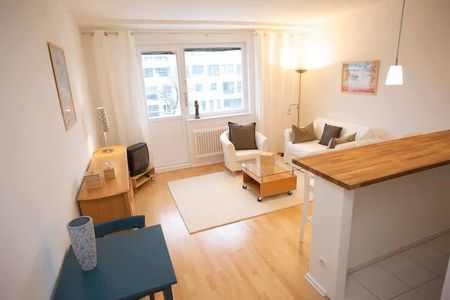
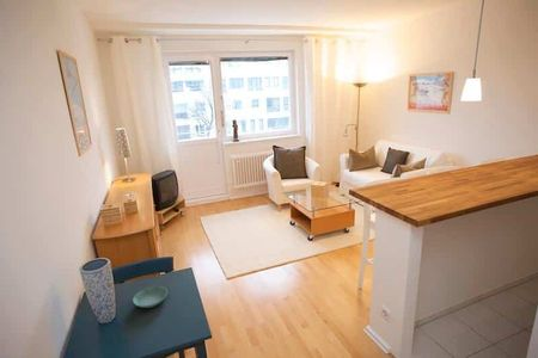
+ saucer (151, 297)
